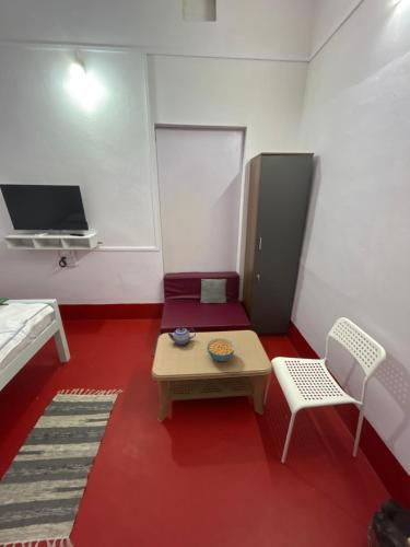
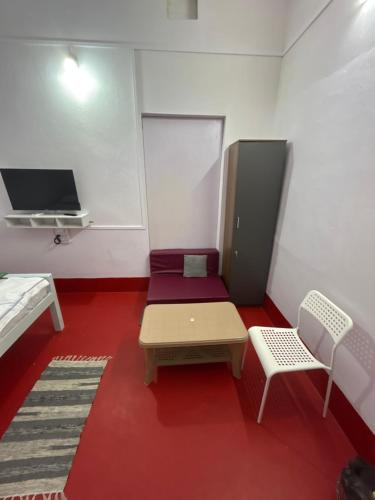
- teapot (181, 334)
- cereal bowl (220, 351)
